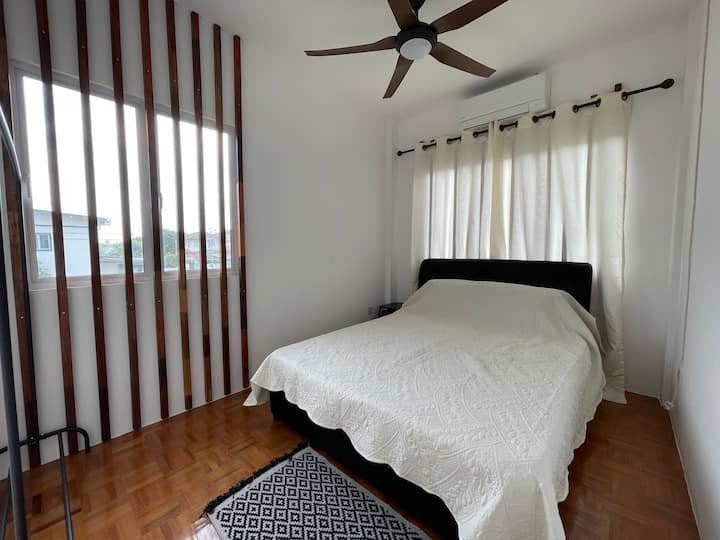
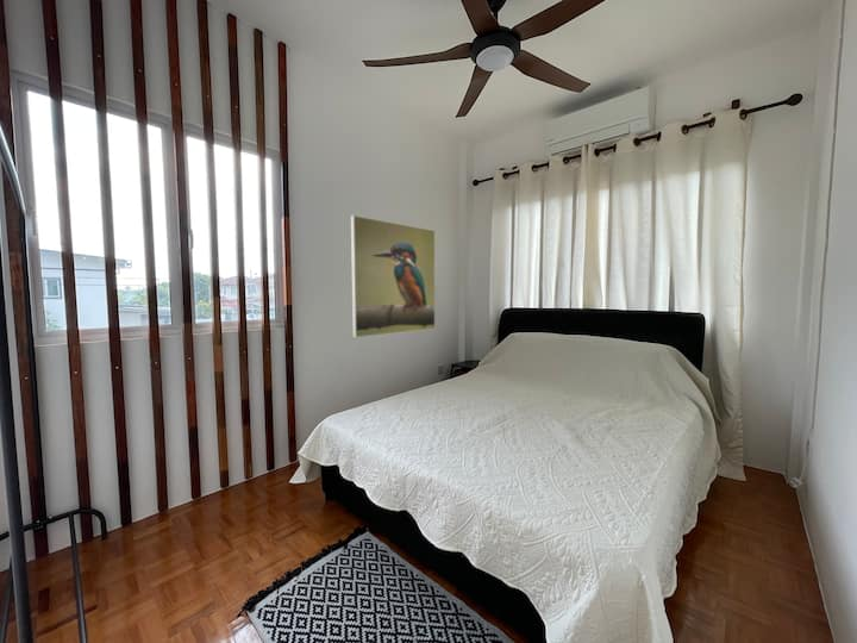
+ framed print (398, 279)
